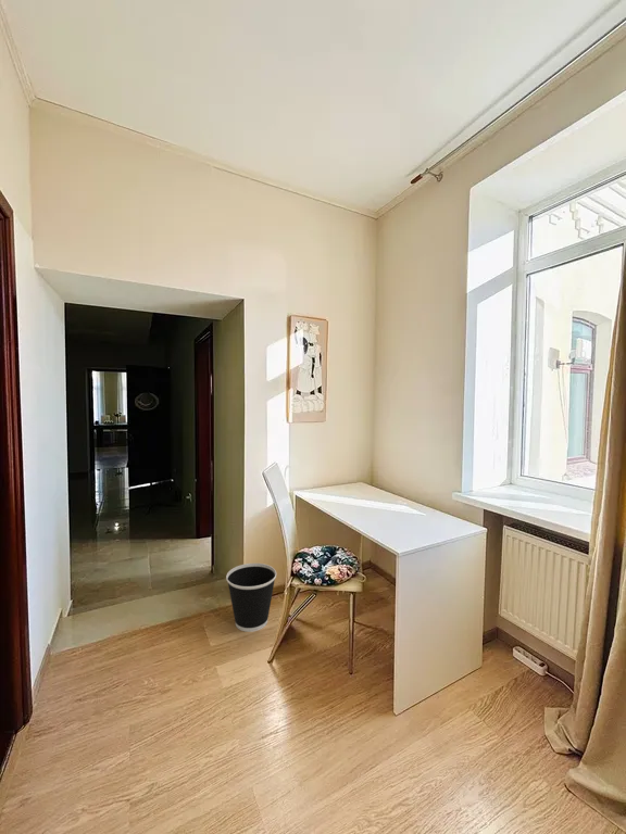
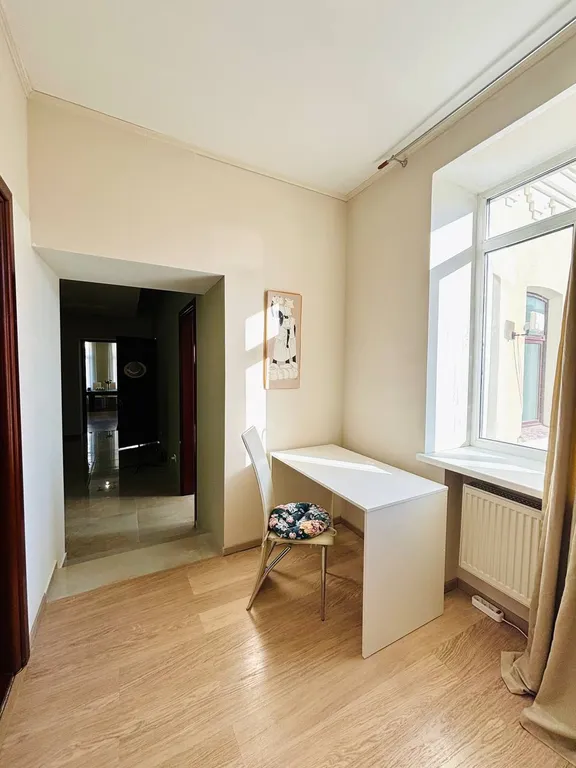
- wastebasket (251, 597)
